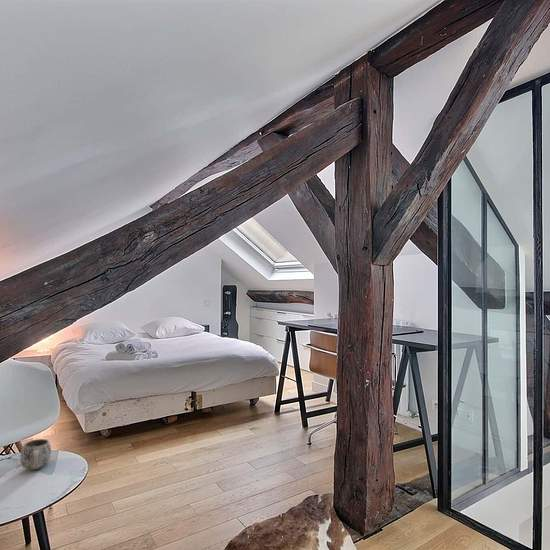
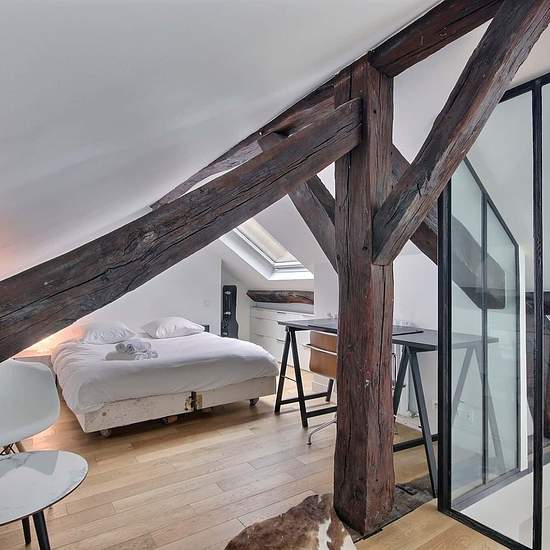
- mug (36, 456)
